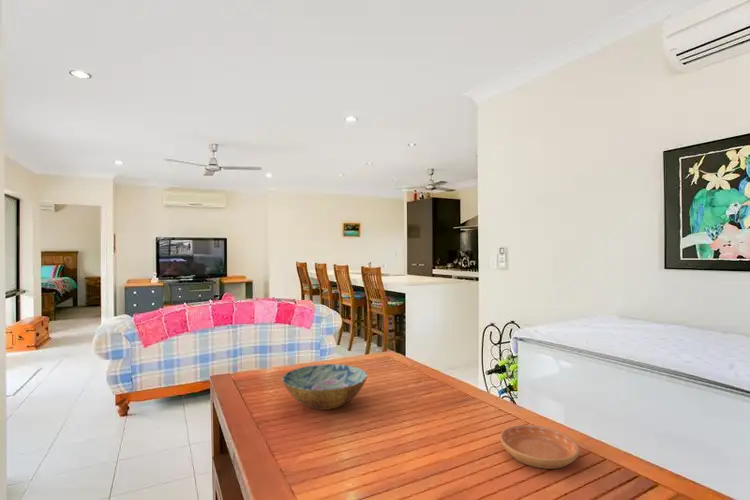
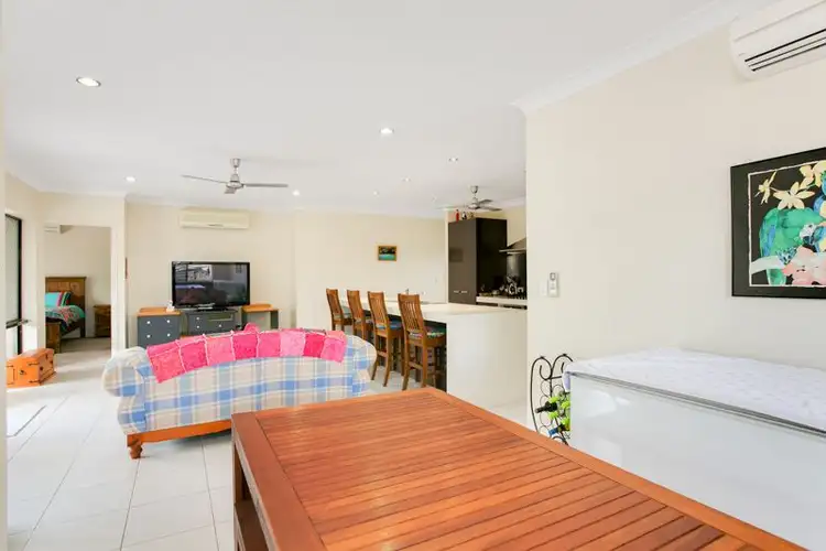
- bowl (325, 389)
- saucer (538, 447)
